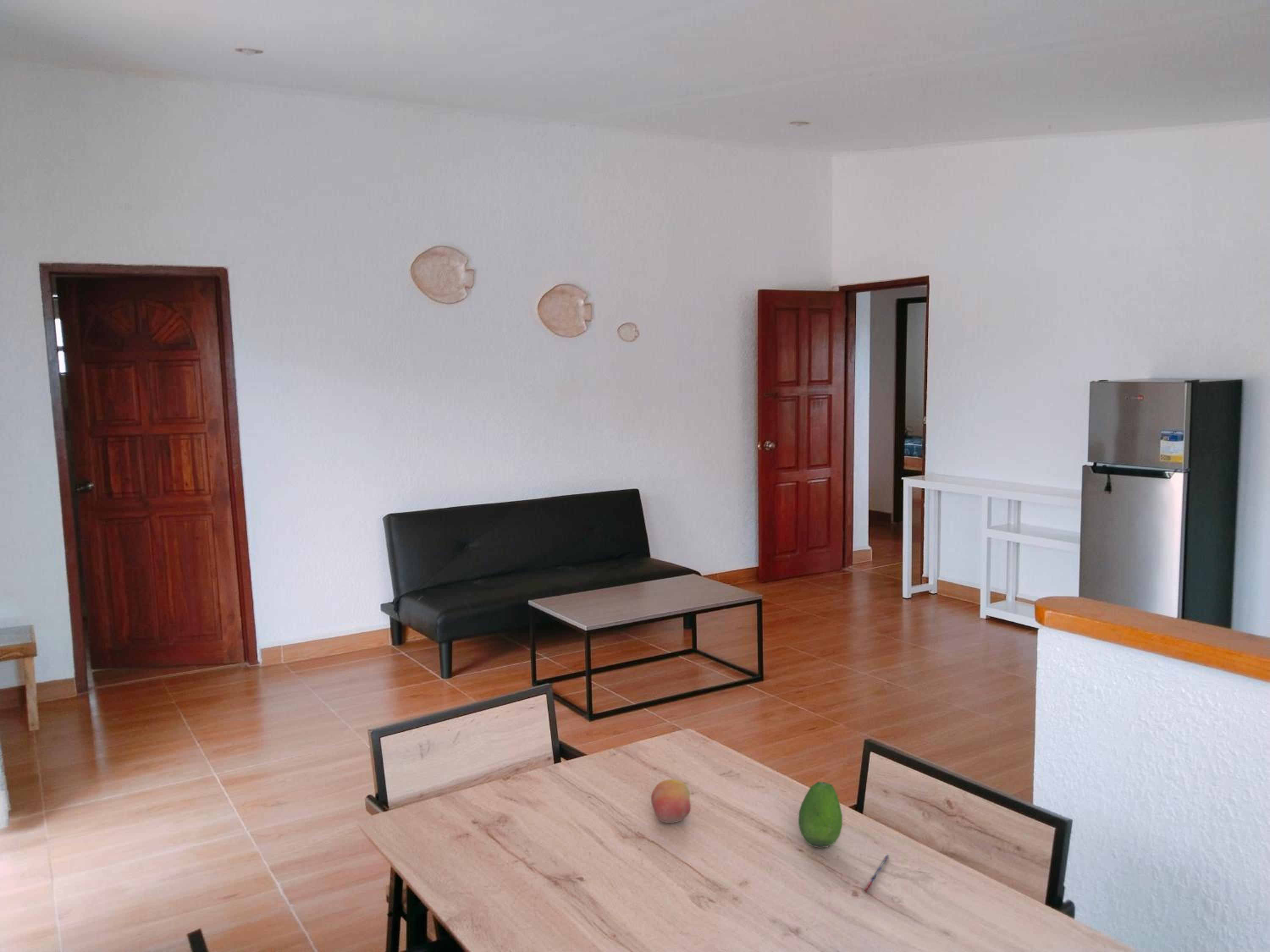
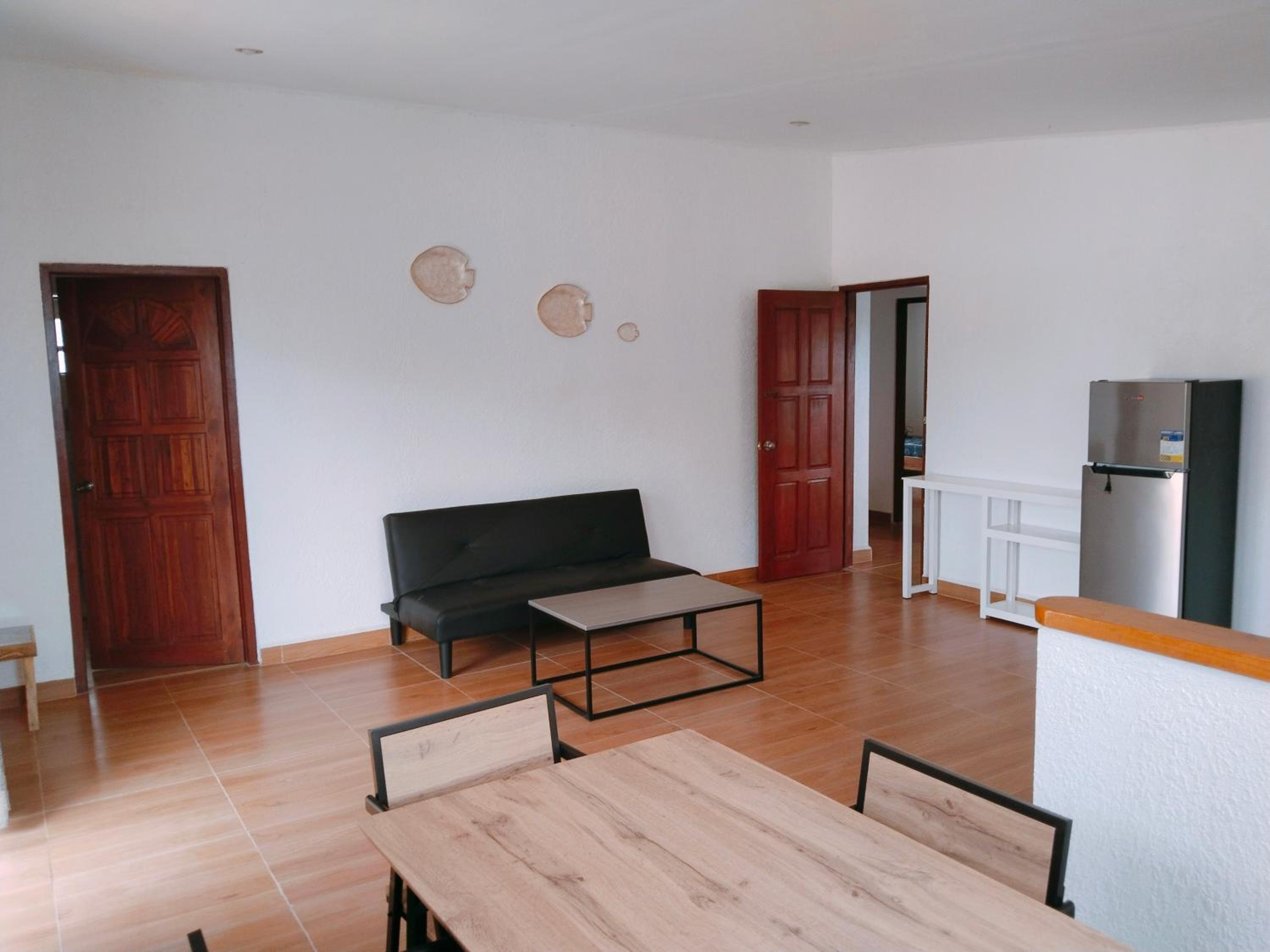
- pen (877, 872)
- fruit (671, 800)
- fruit (820, 813)
